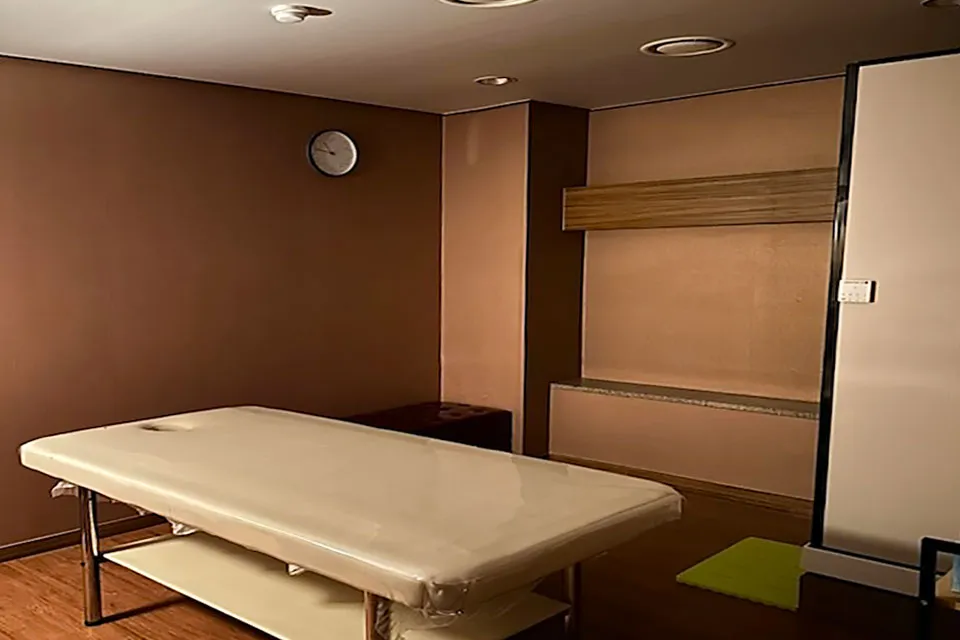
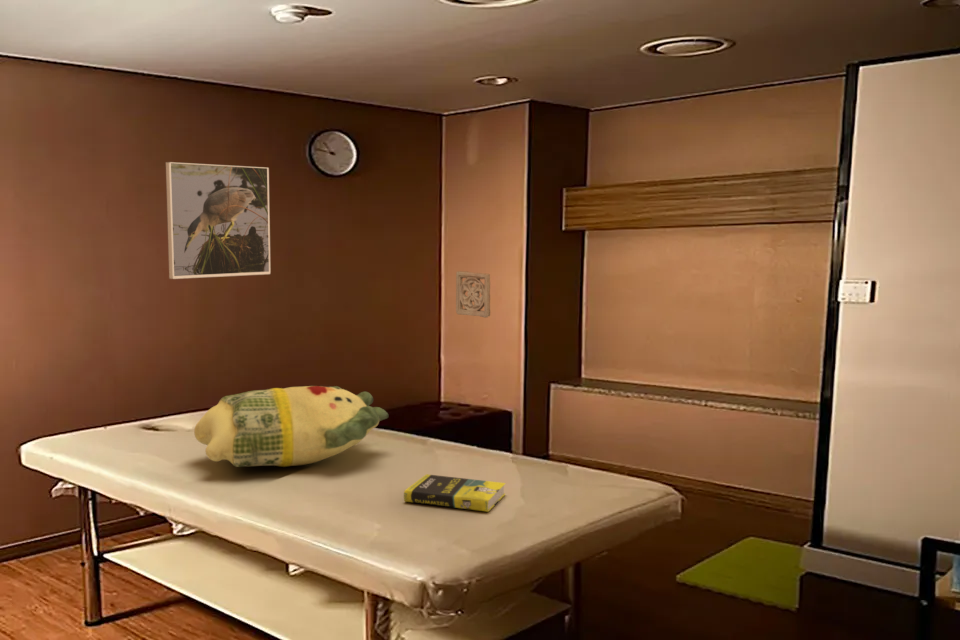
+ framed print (220, 221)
+ book (455, 492)
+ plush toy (299, 426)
+ wall ornament (473, 294)
